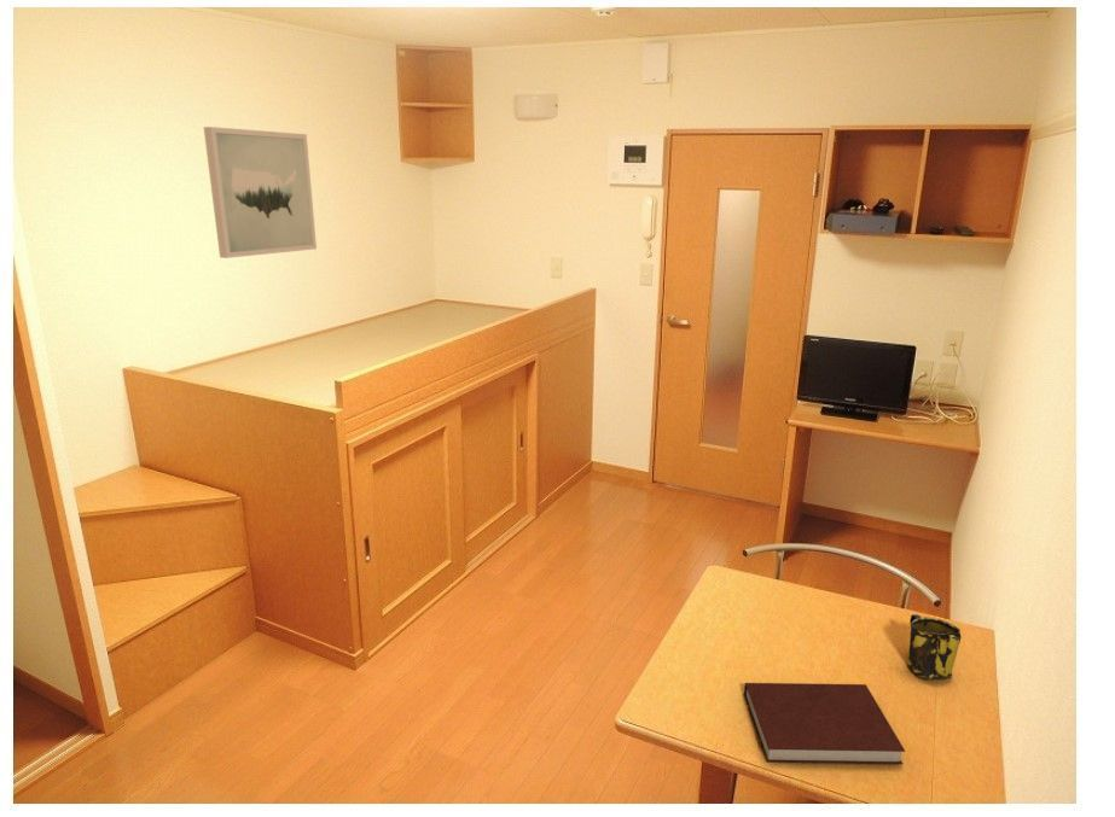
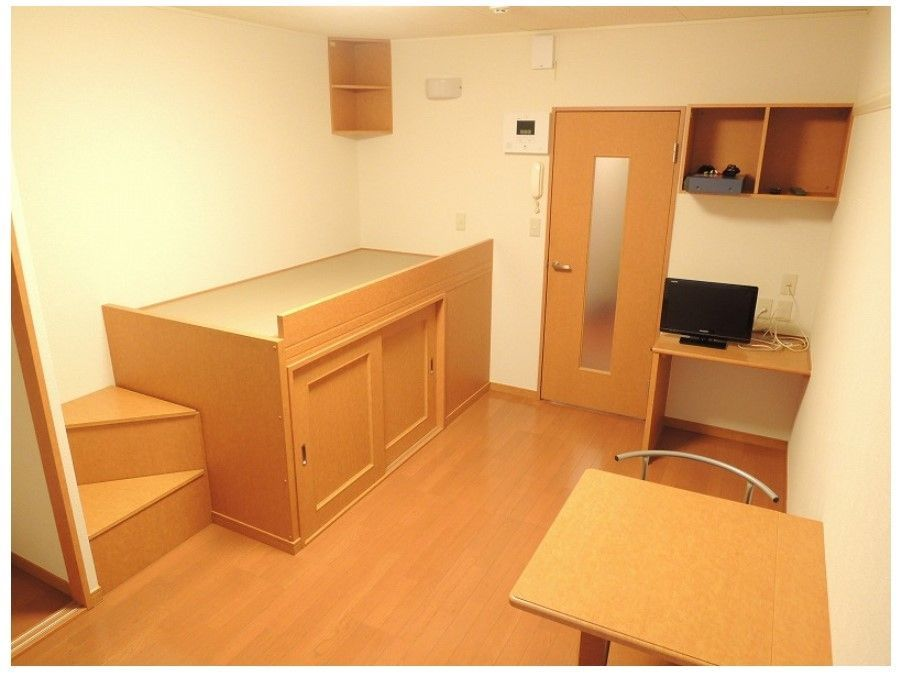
- wall art (265, 193)
- notebook (819, 720)
- mug (928, 646)
